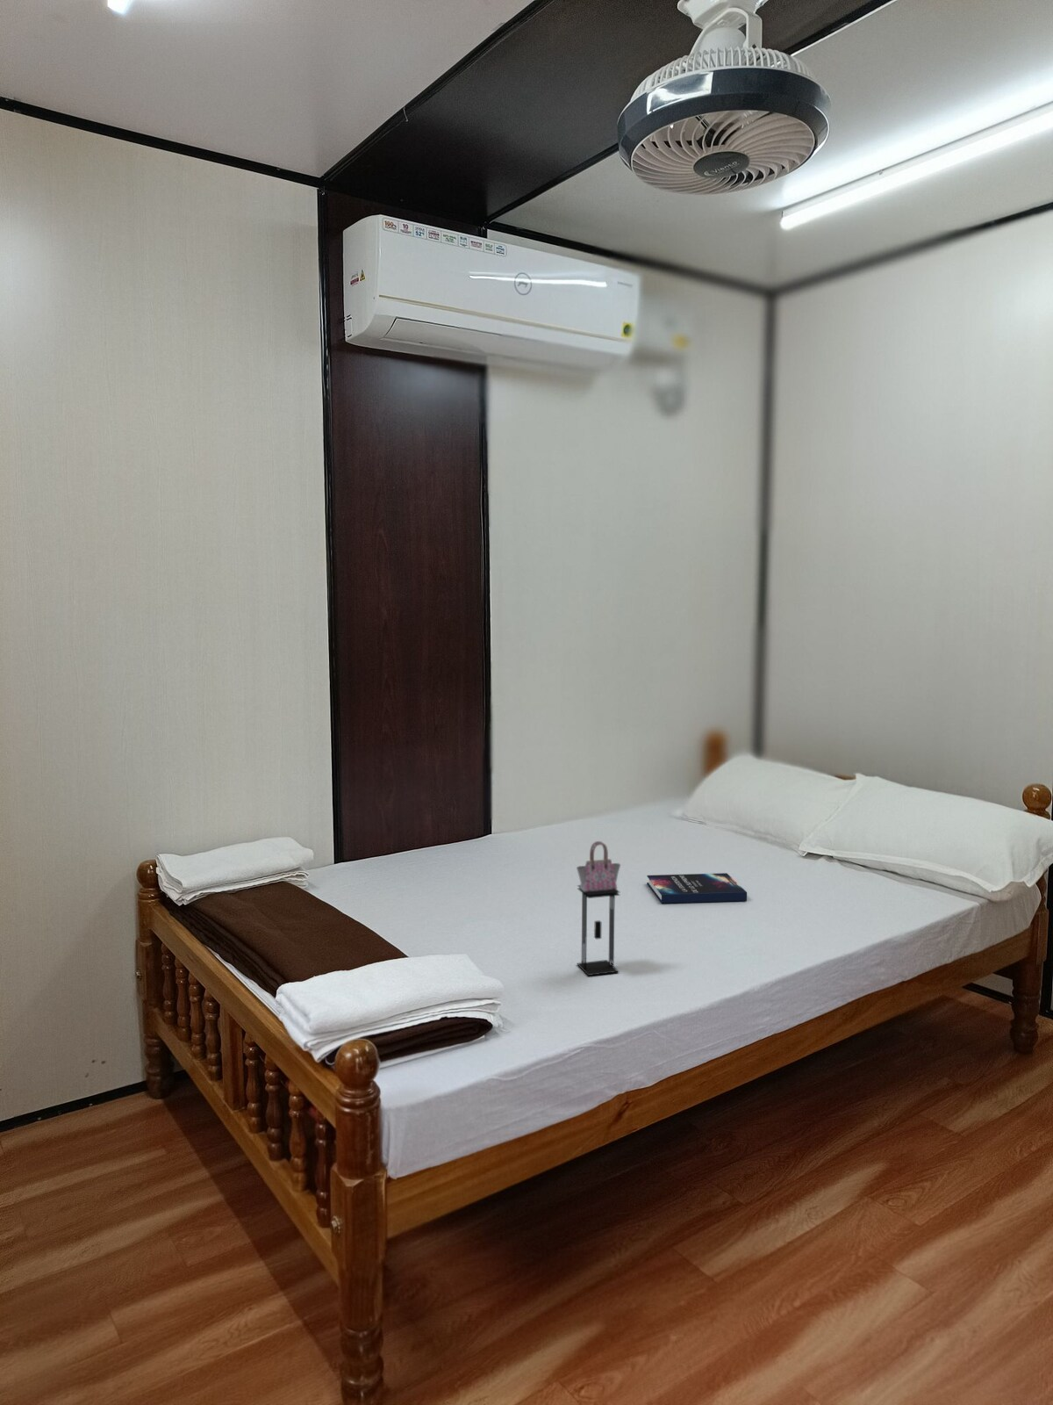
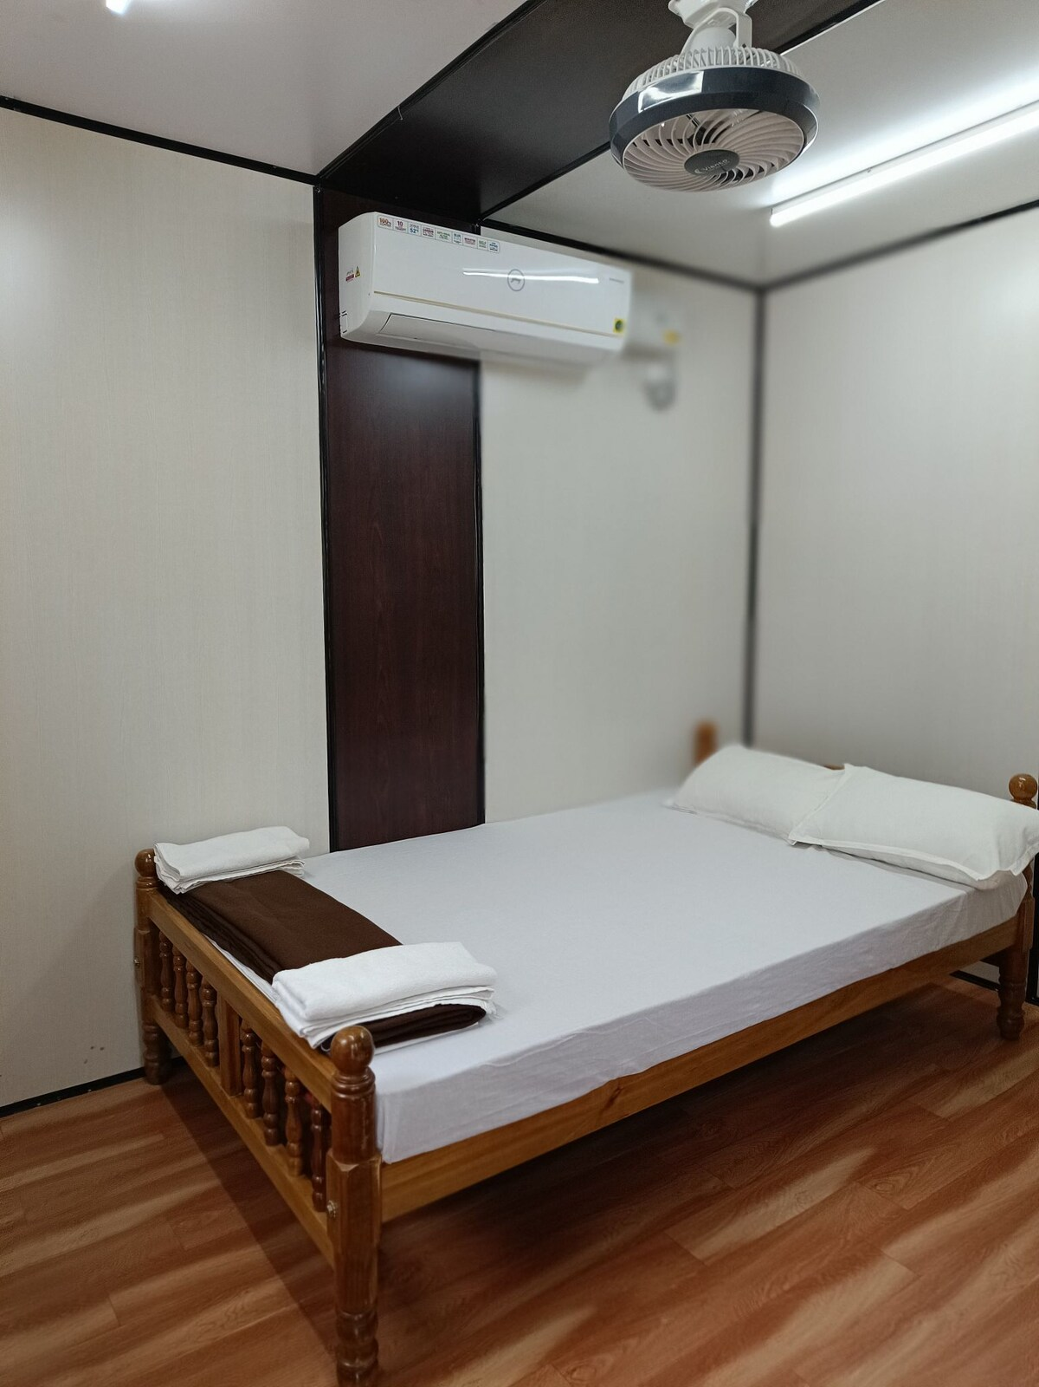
- handbag (597, 896)
- hardback book (695, 887)
